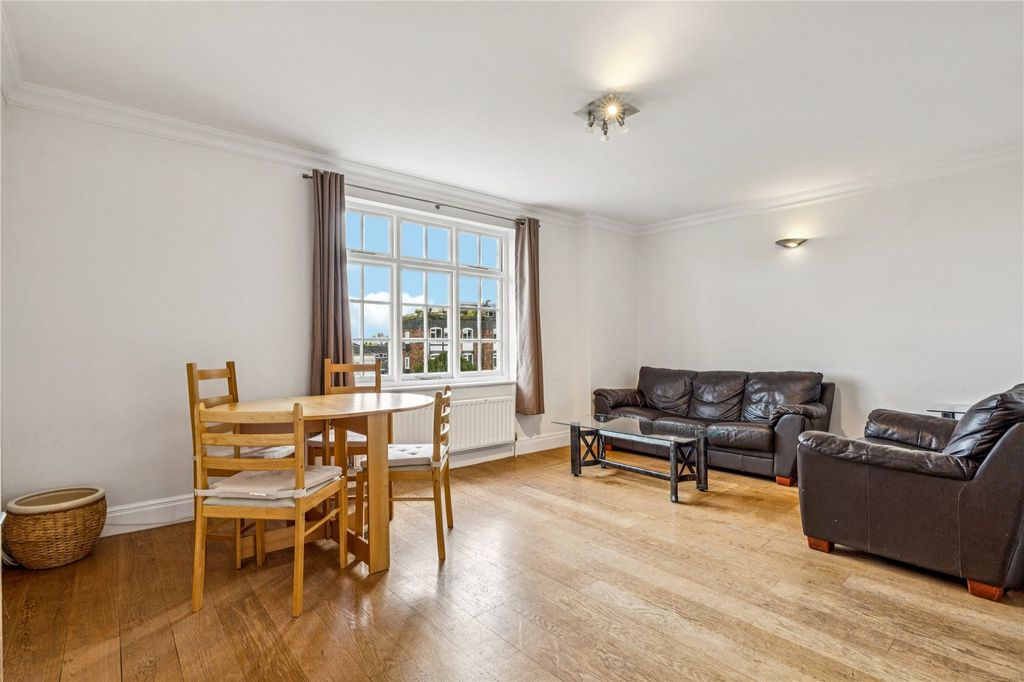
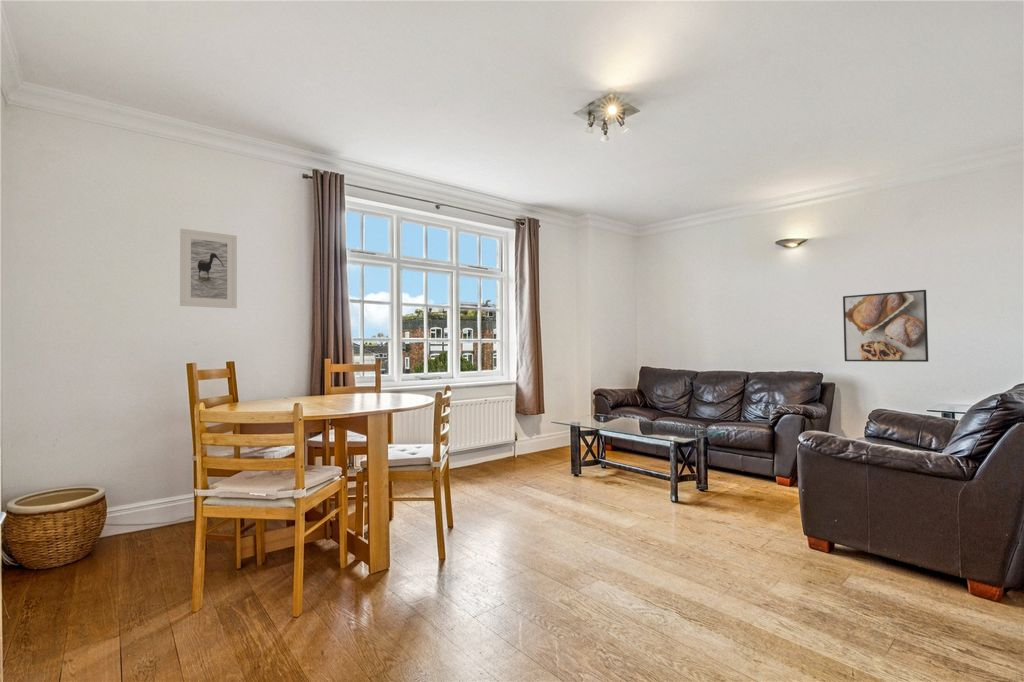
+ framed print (209, 269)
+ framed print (883, 327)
